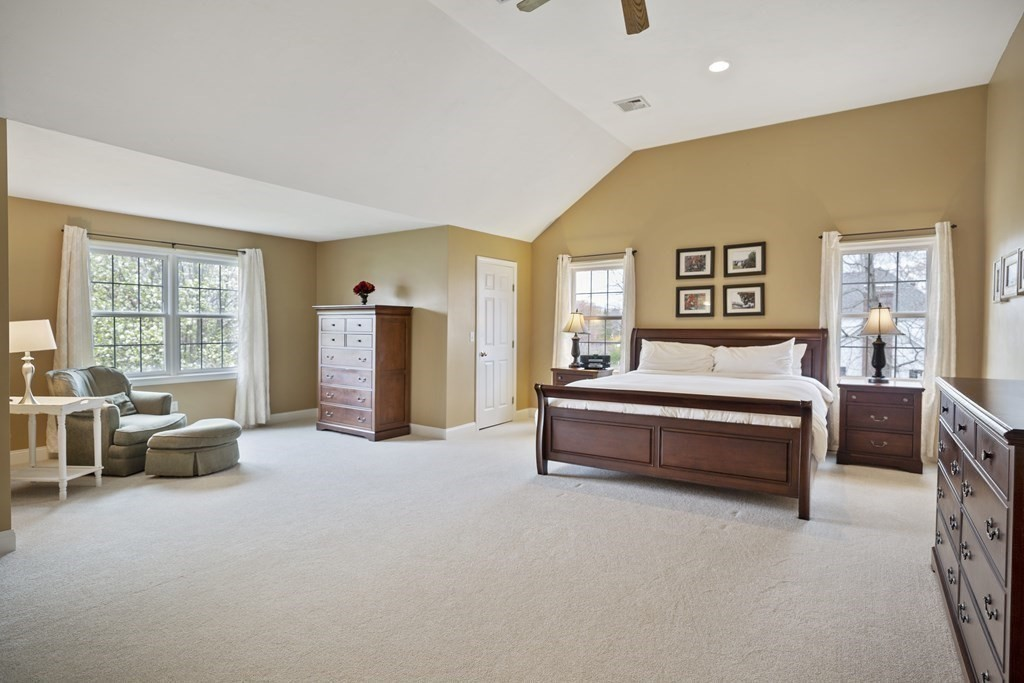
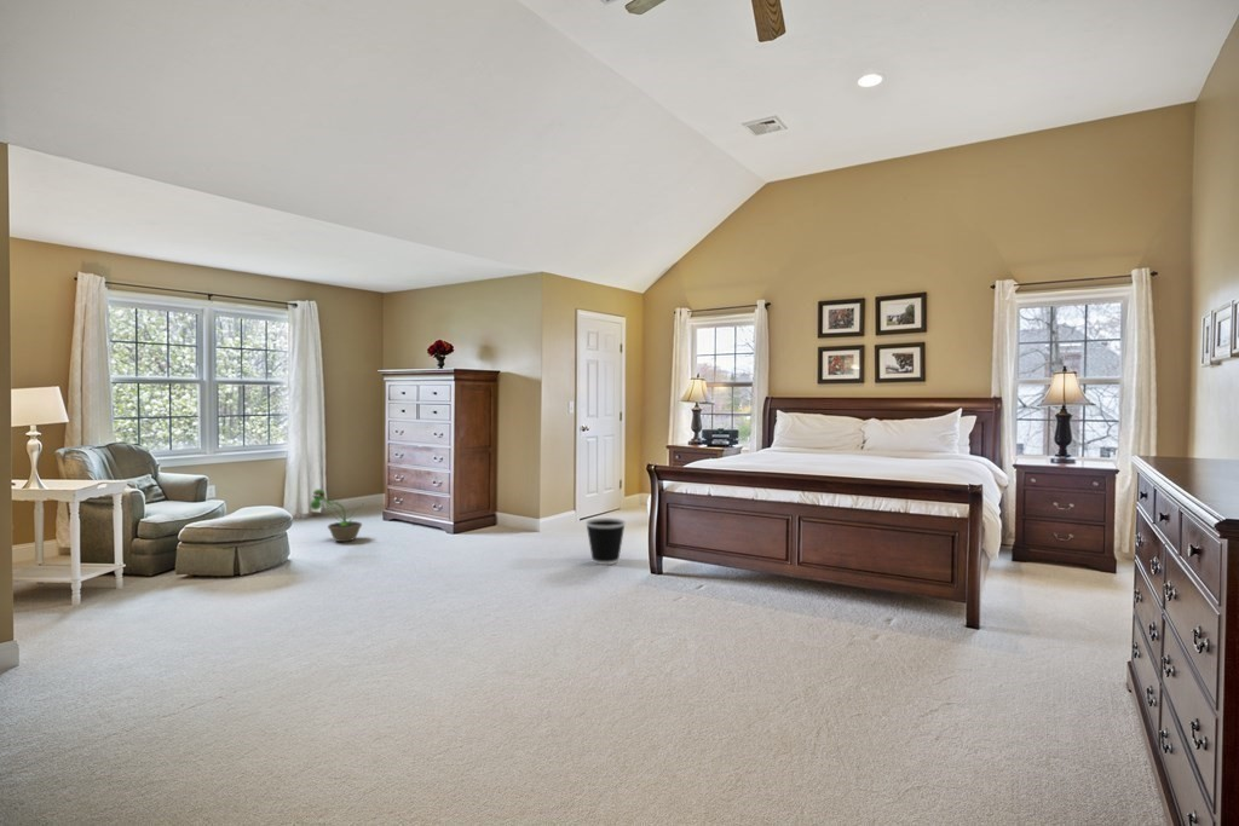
+ decorative plant (325, 510)
+ wastebasket (605, 541)
